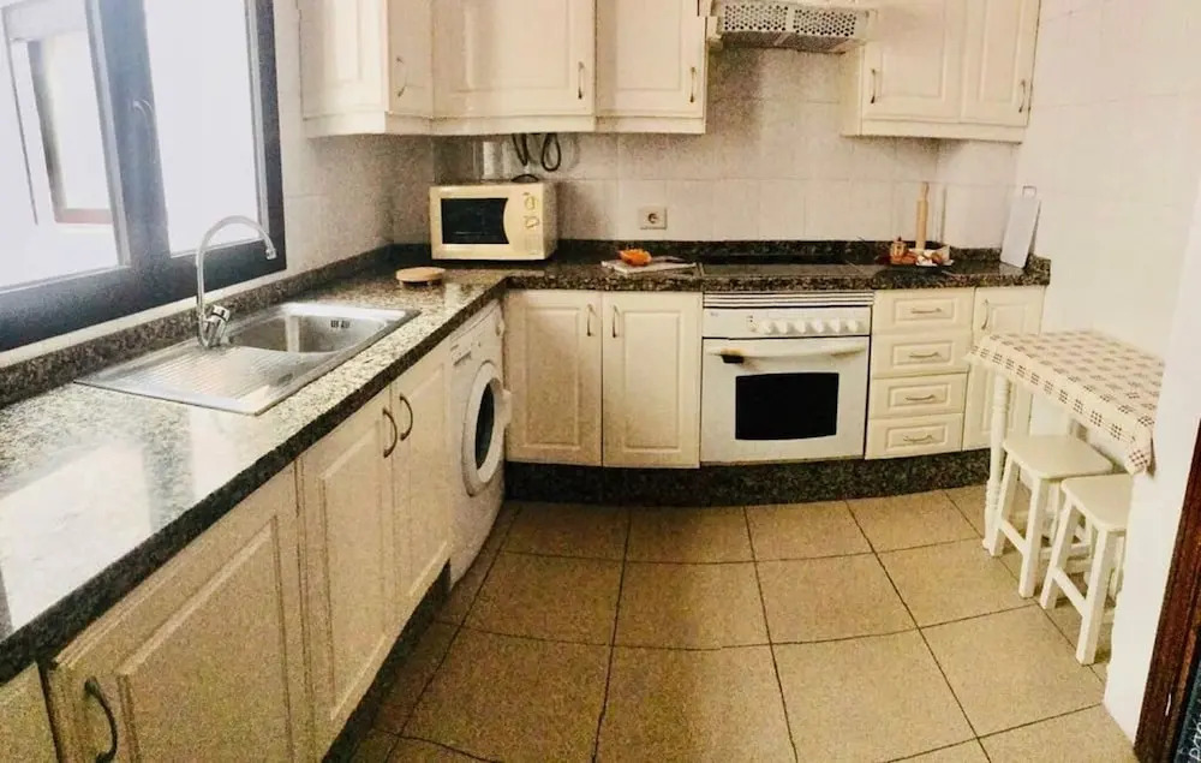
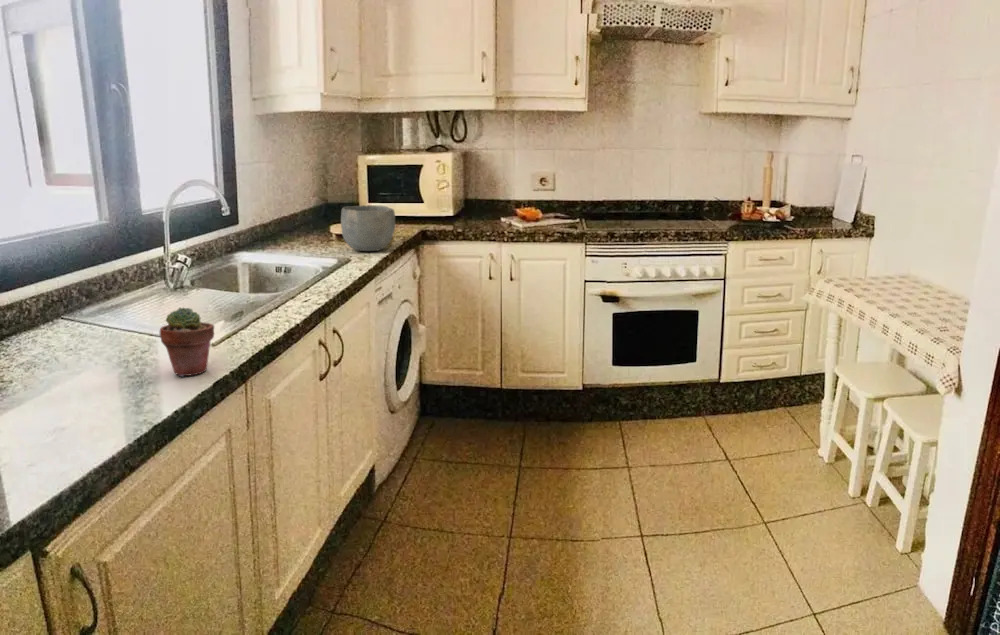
+ bowl (368, 228)
+ potted succulent (187, 339)
